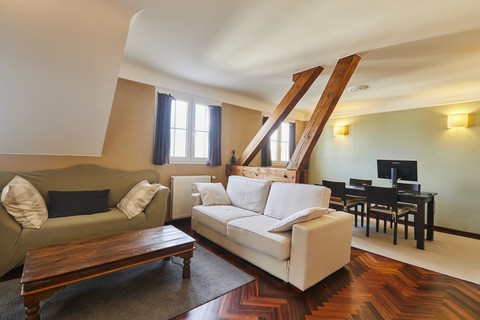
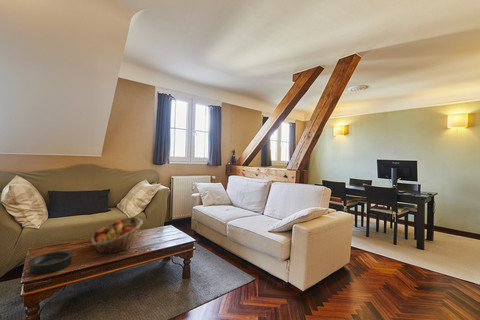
+ fruit basket (117, 233)
+ bowl (51, 262)
